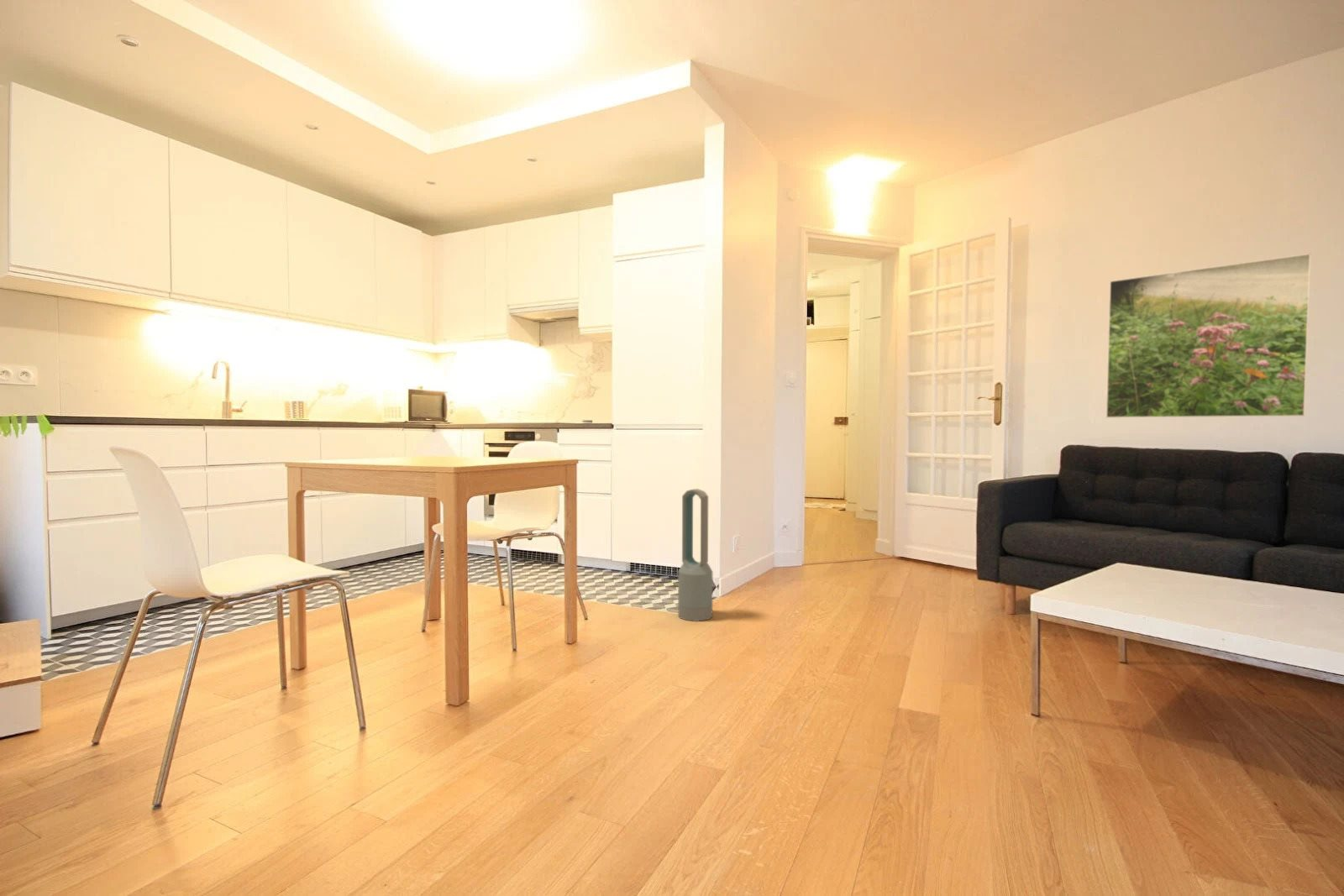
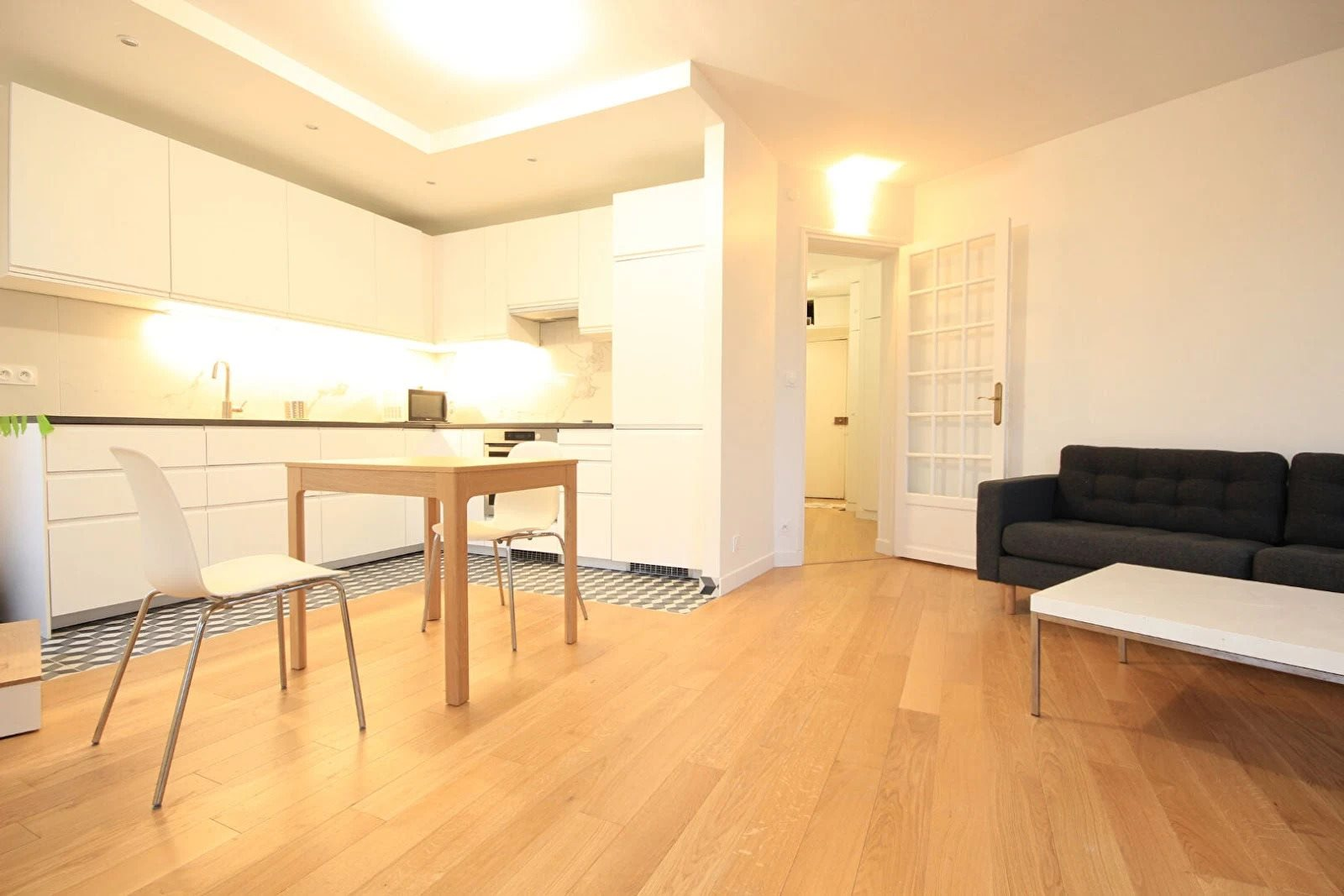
- air purifier (692, 552)
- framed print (1199, 343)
